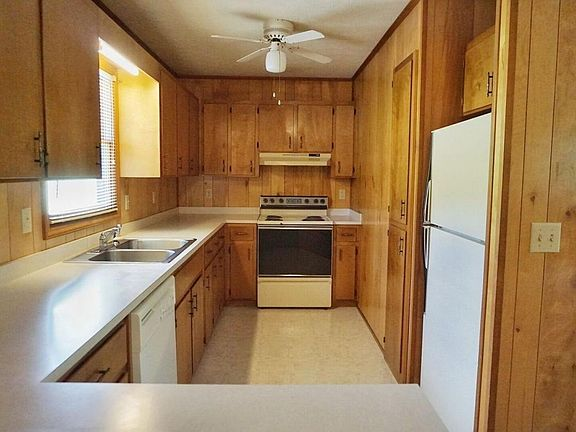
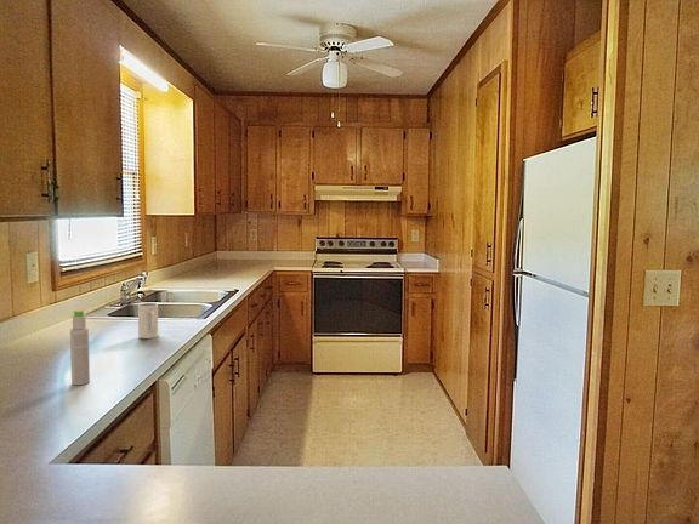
+ mug (149, 320)
+ bottle (79, 347)
